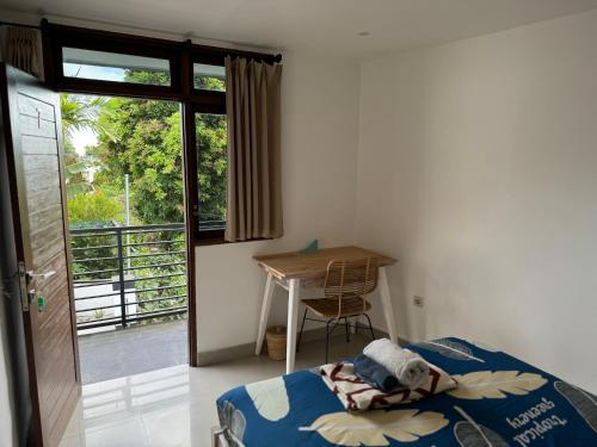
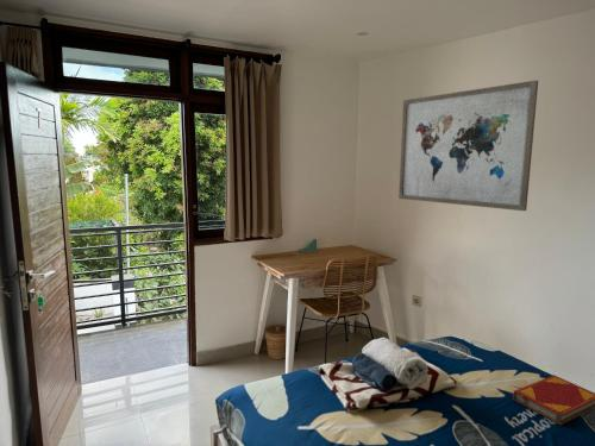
+ wall art (457, 149)
+ hardback book (556, 397)
